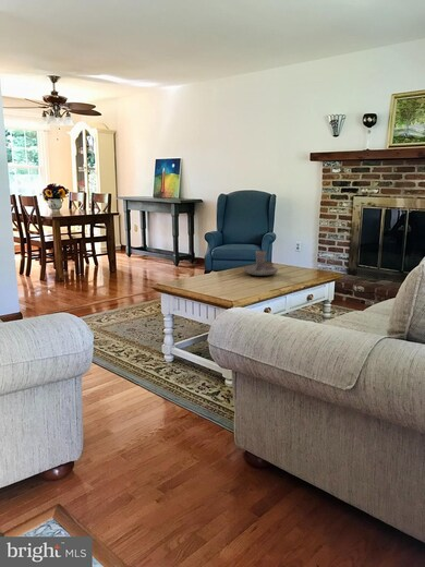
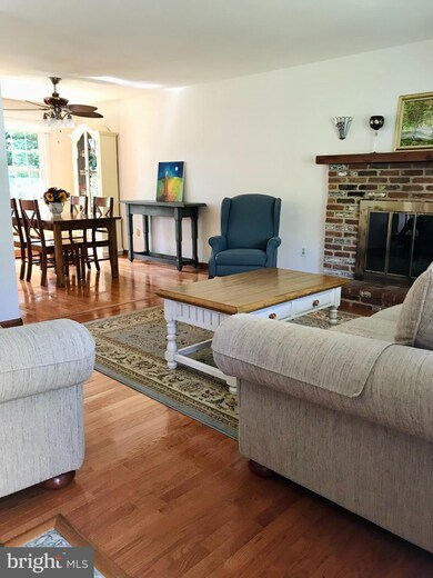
- candle holder (260, 262)
